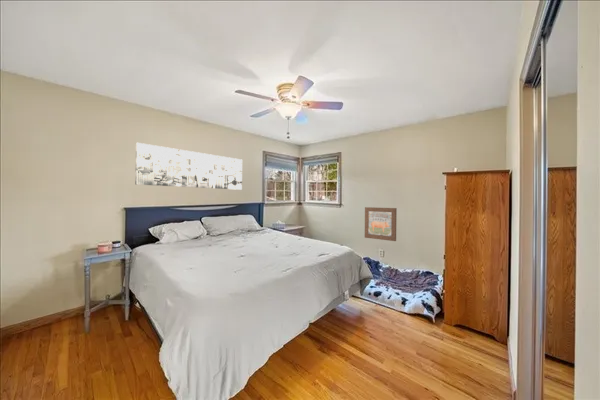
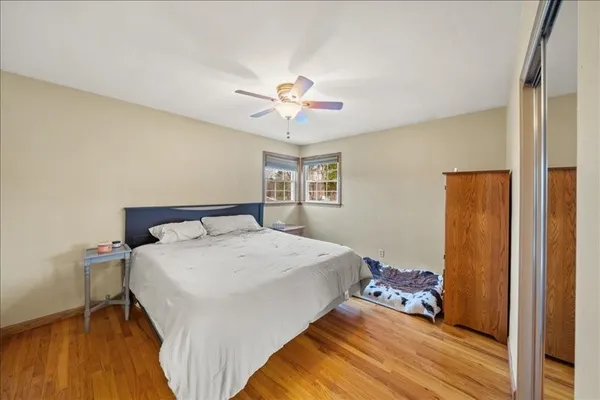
- wall art (197, 170)
- wall art (379, 223)
